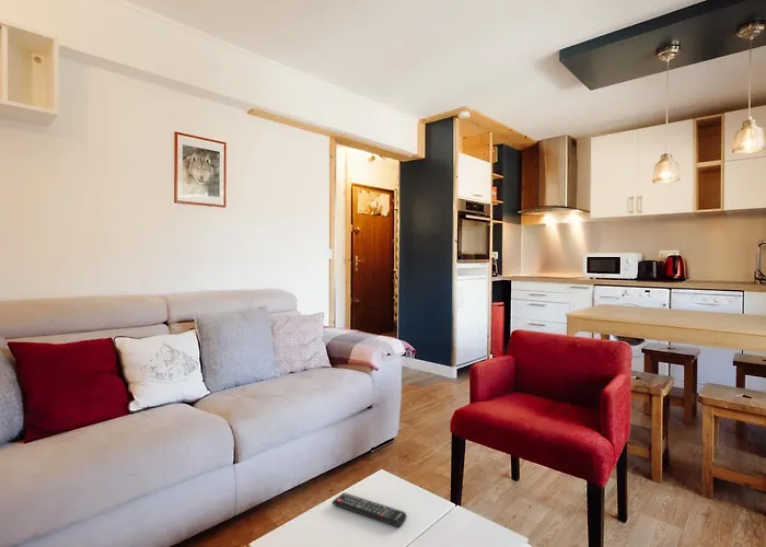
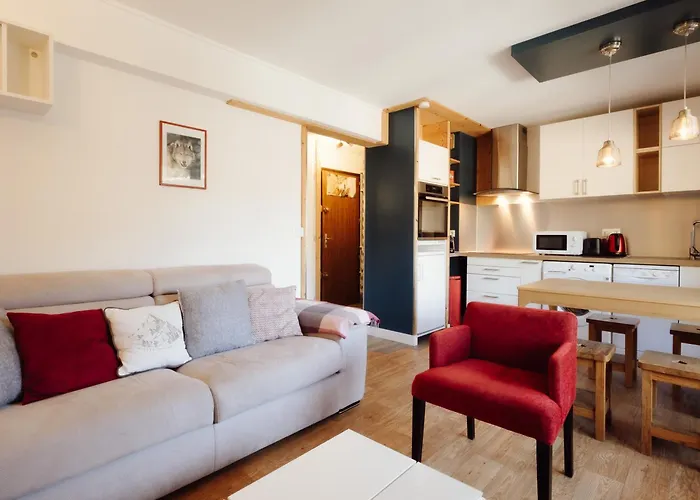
- remote control (368, 509)
